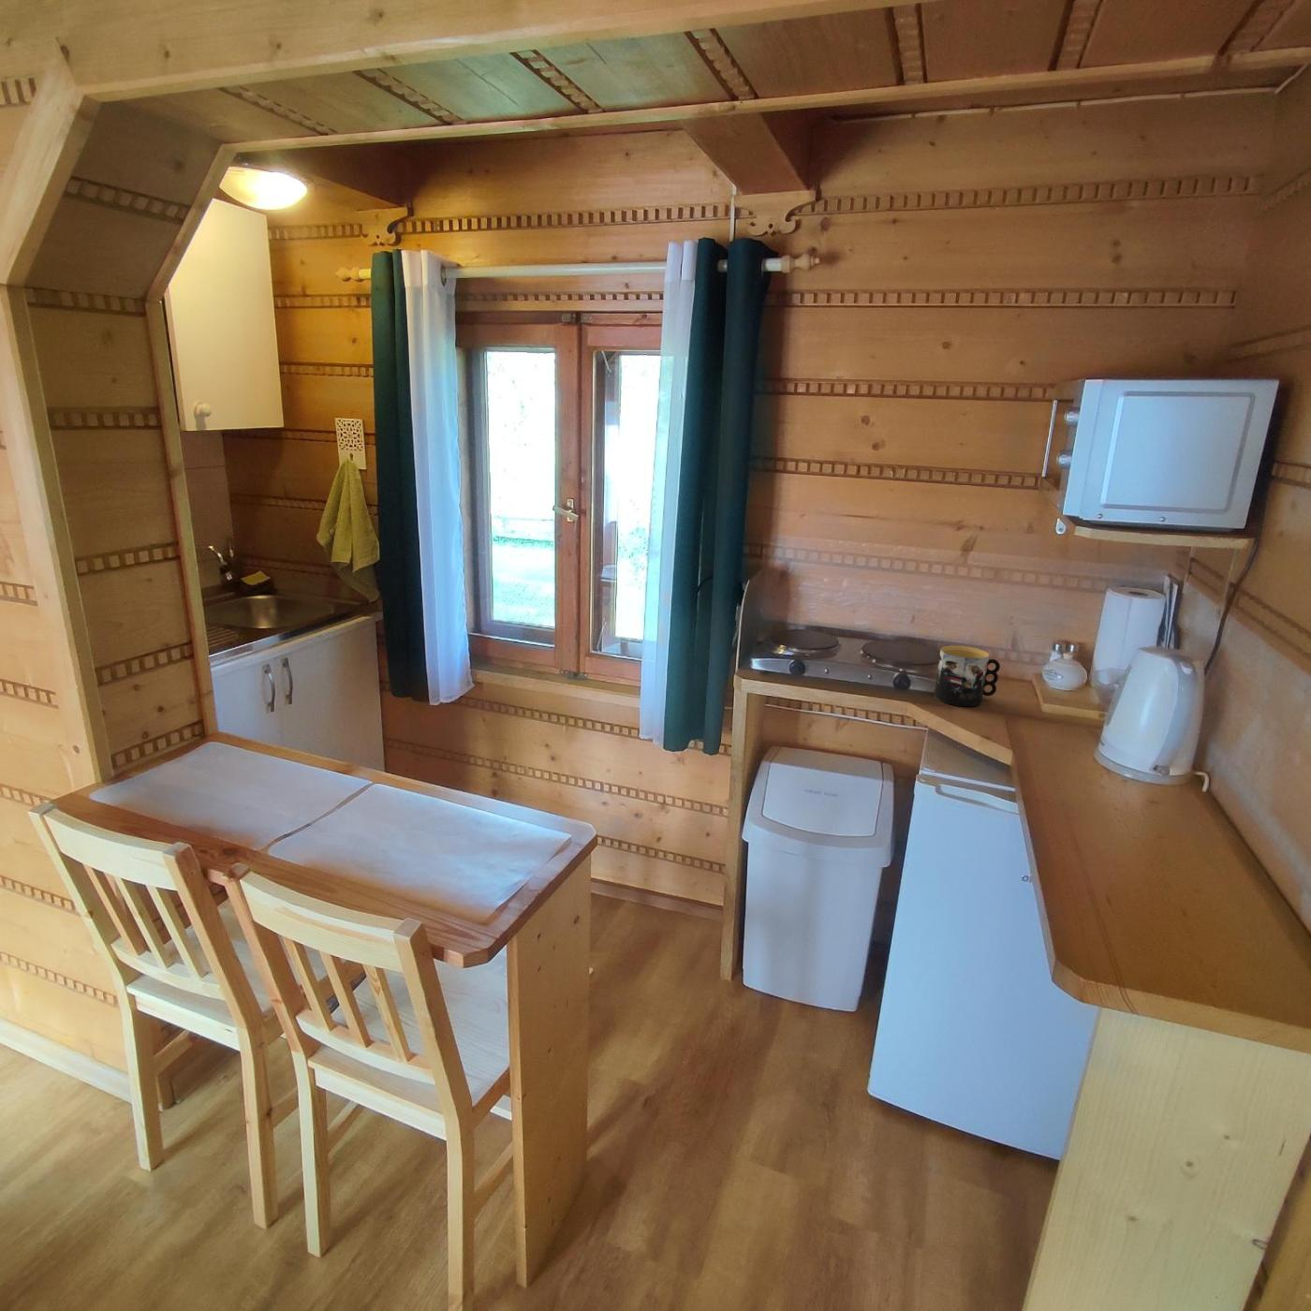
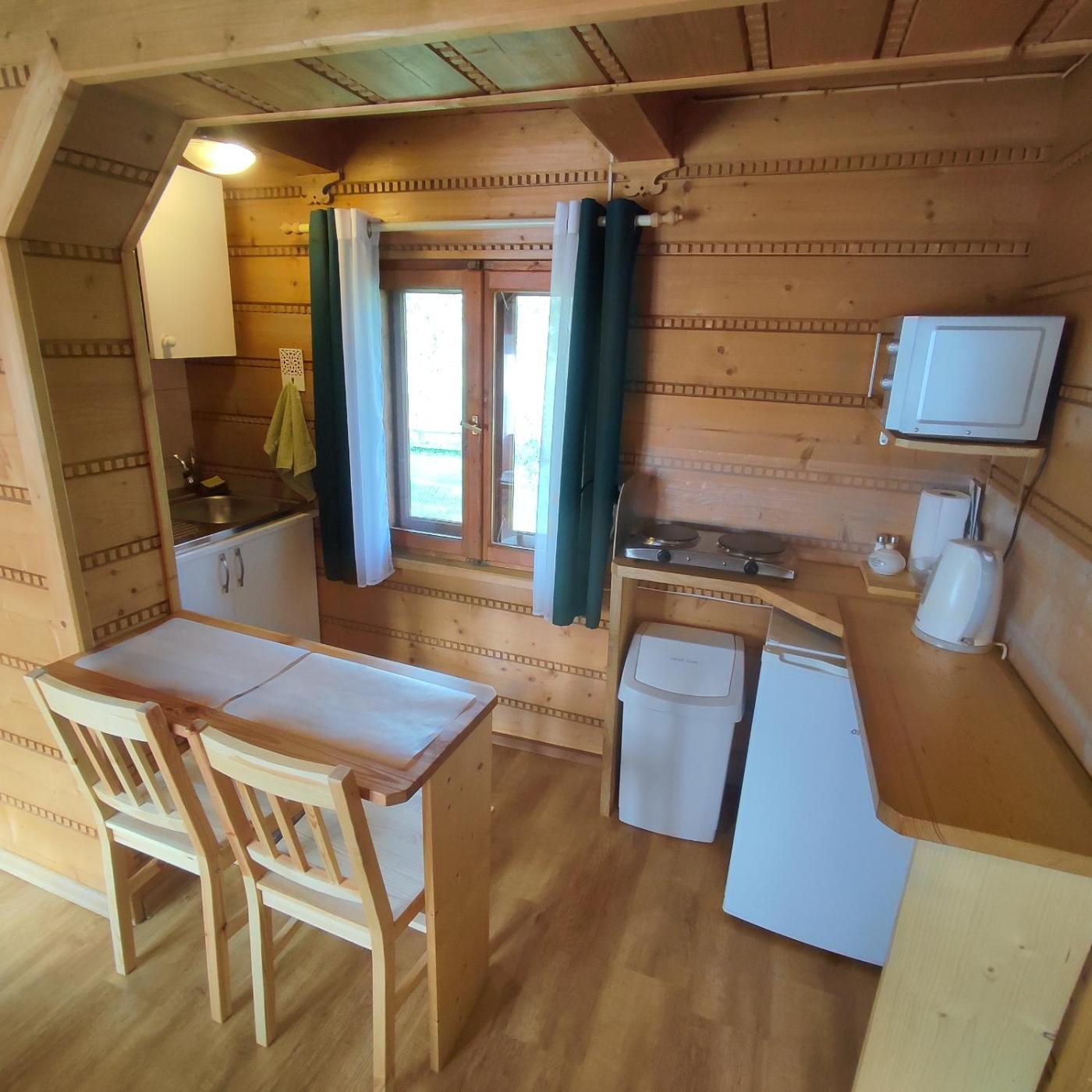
- mug (968, 675)
